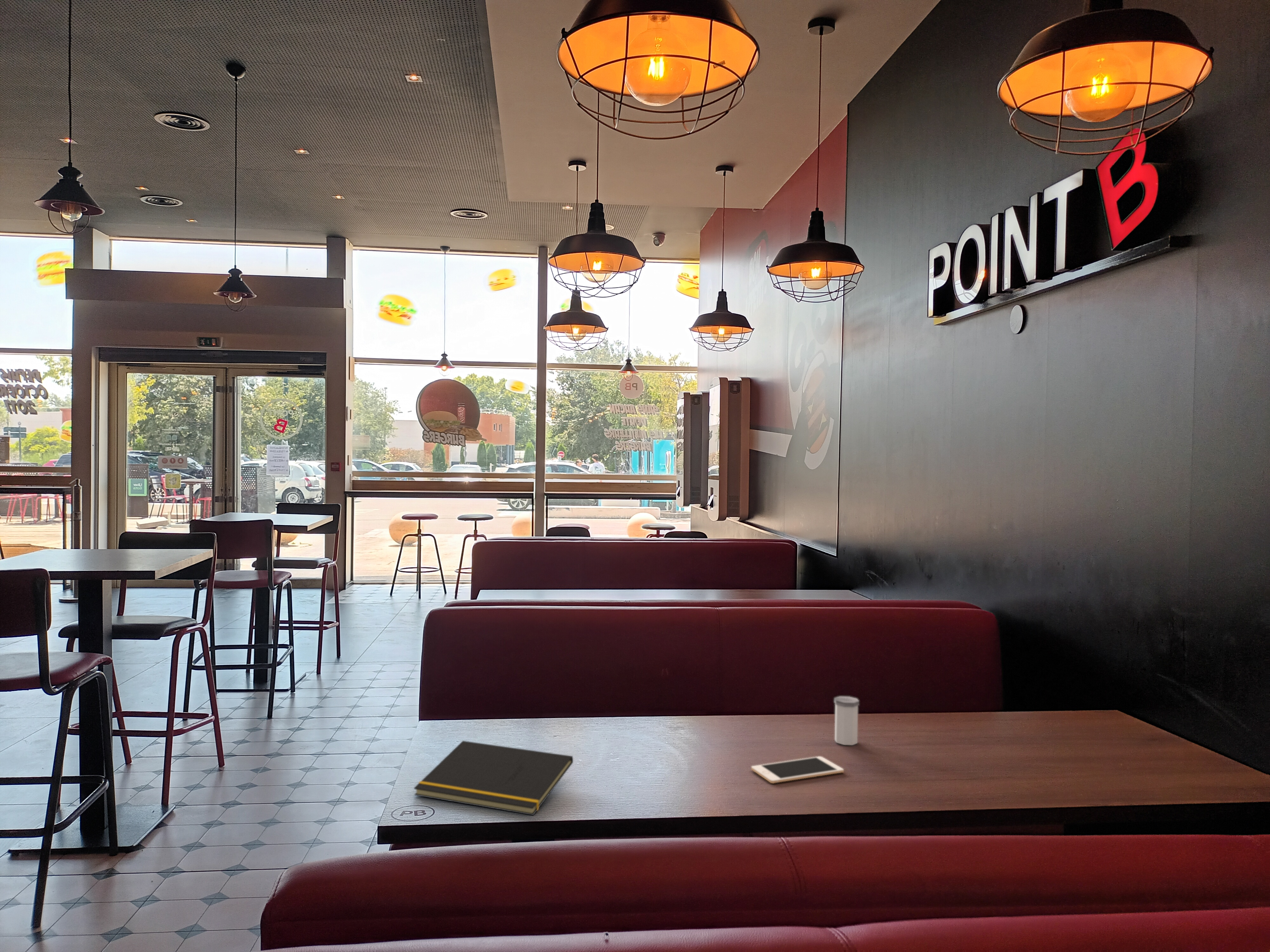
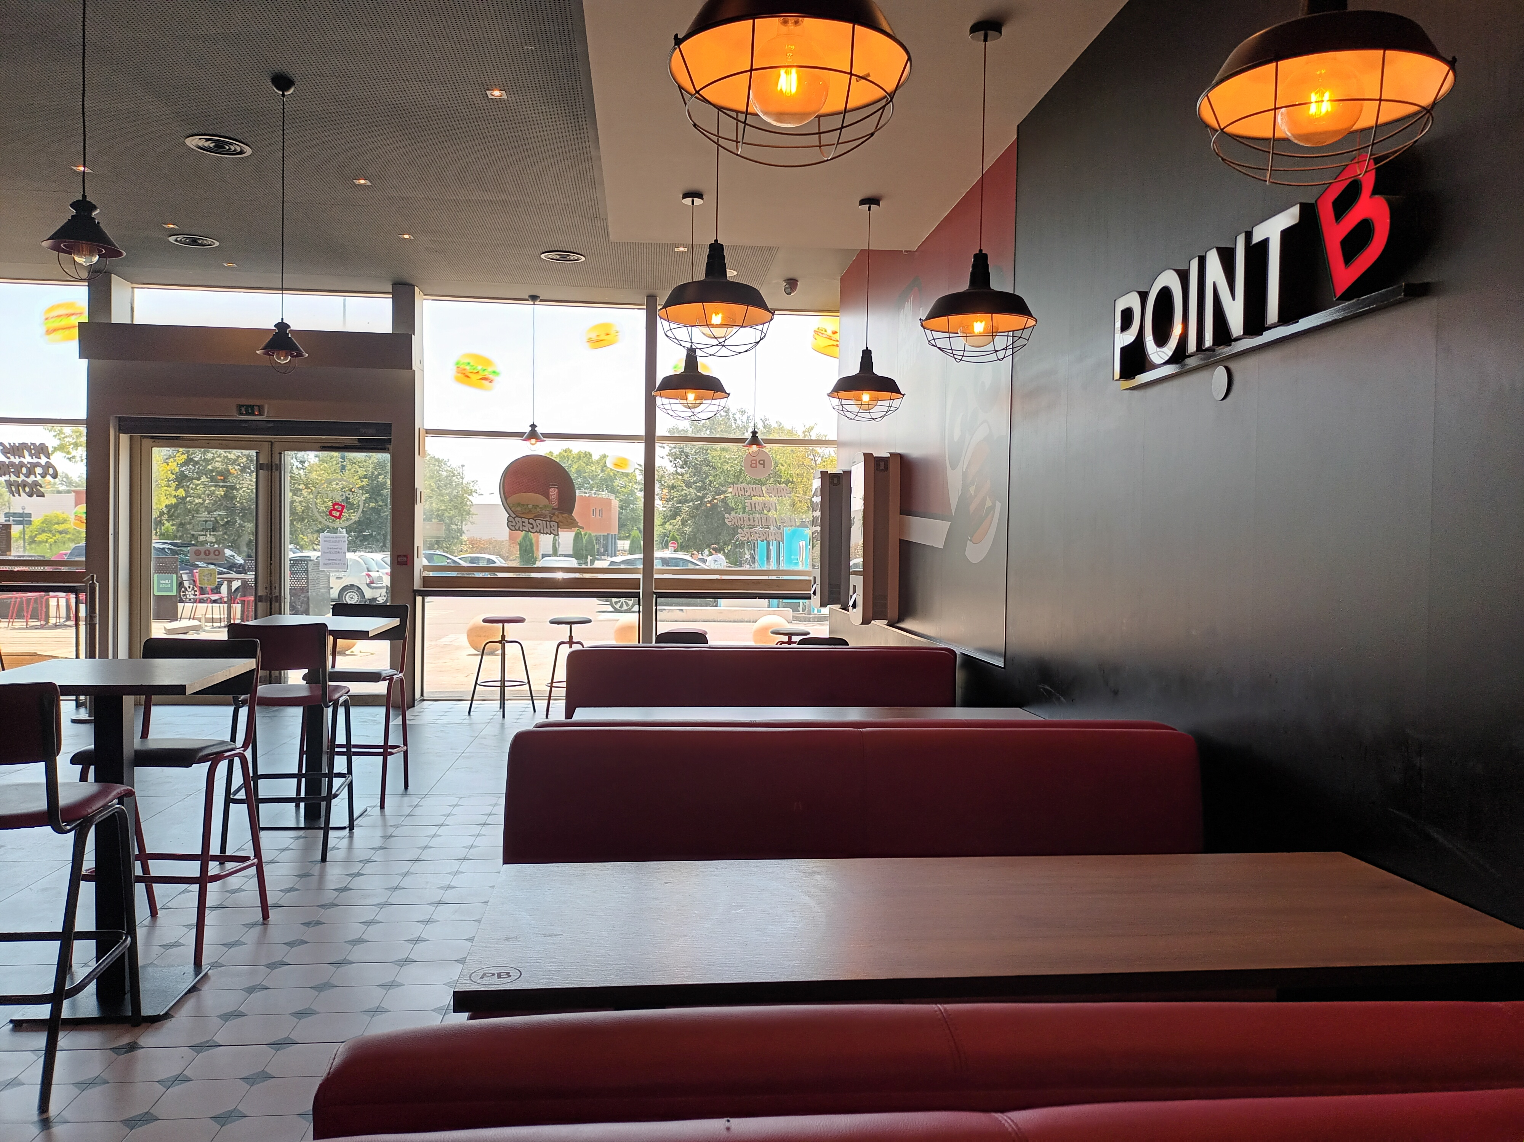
- salt shaker (846, 720)
- notepad (495, 775)
- cell phone (797, 769)
